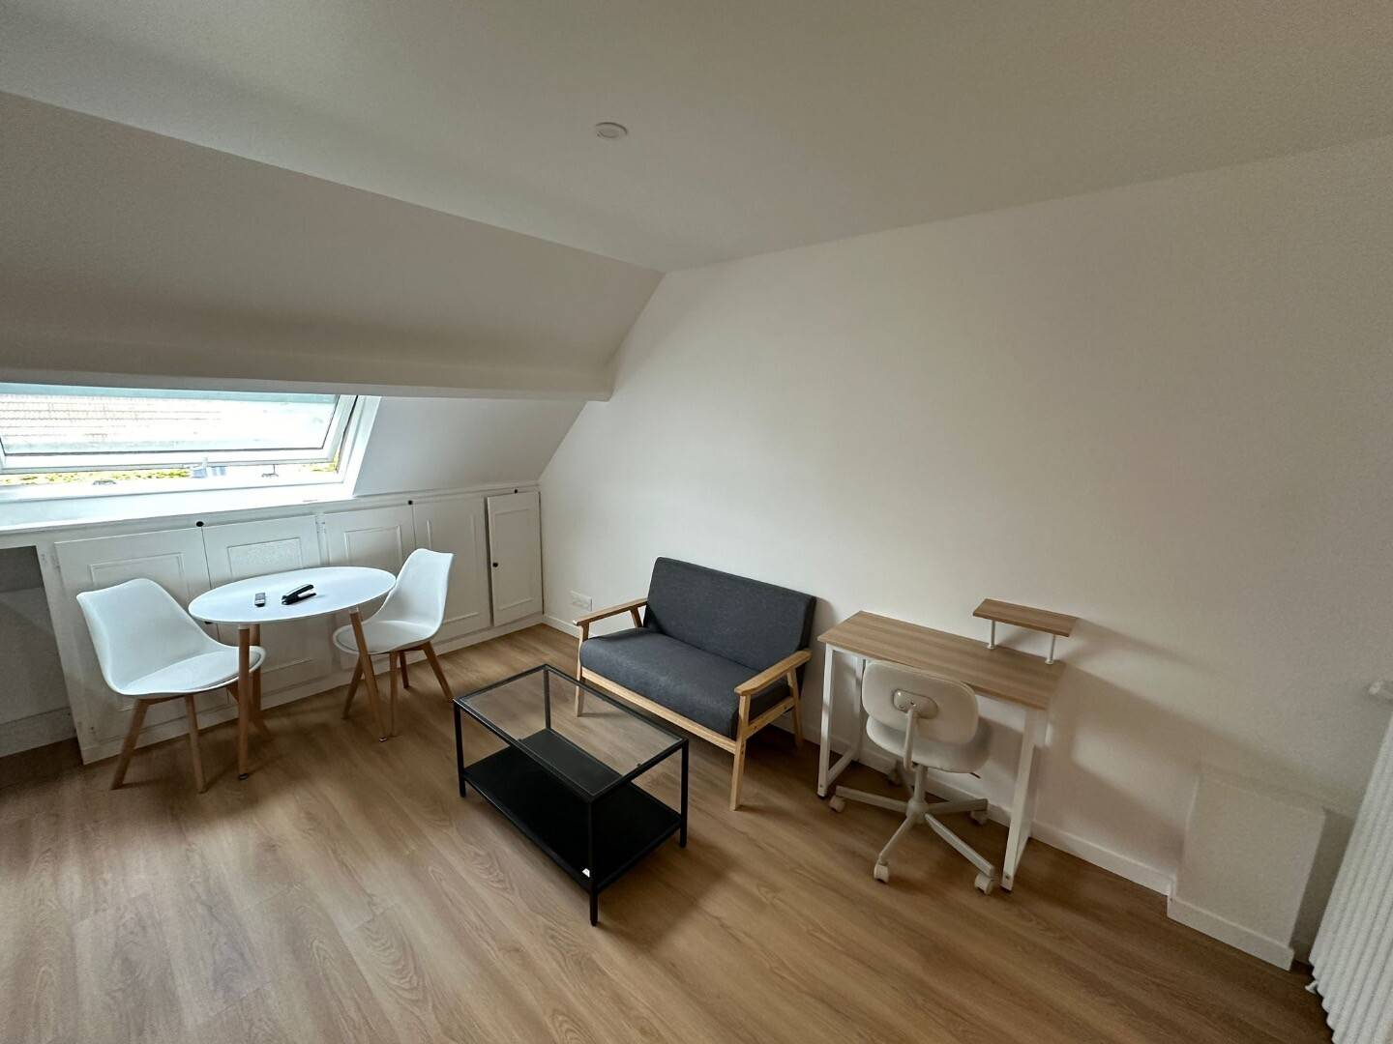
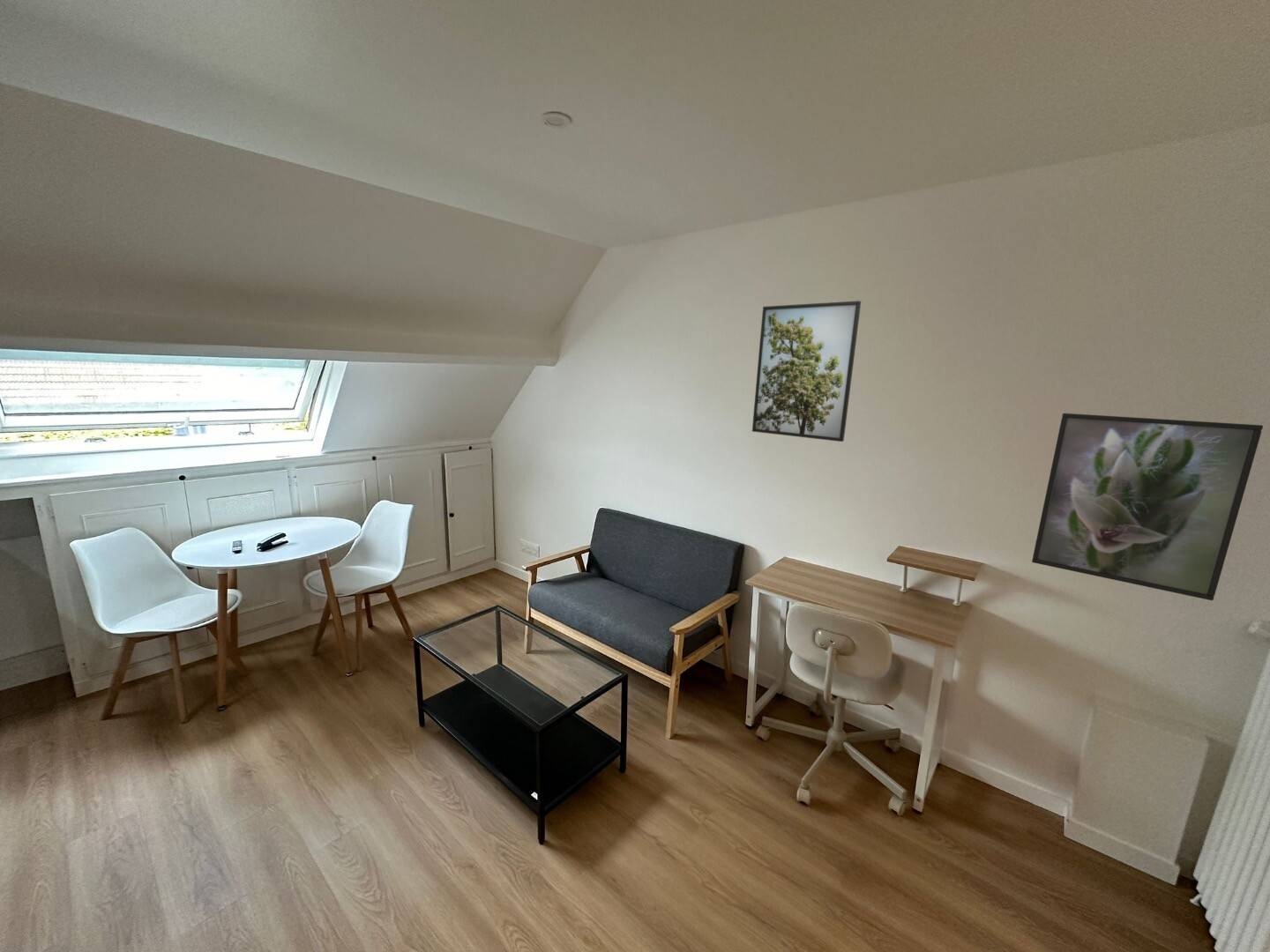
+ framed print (802, 371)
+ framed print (1133, 502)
